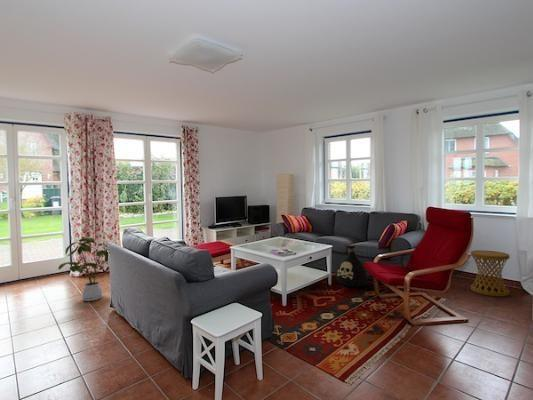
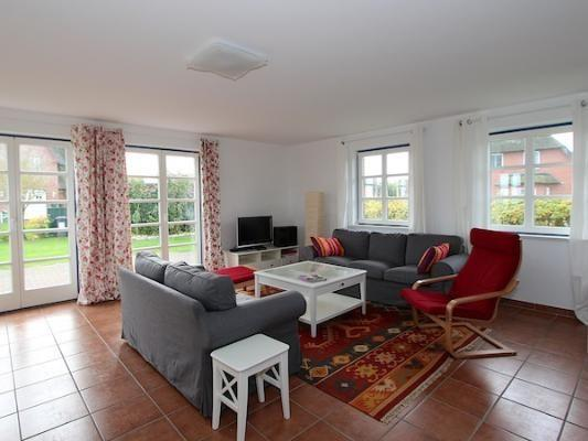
- house plant (84, 267)
- side table (489, 272)
- bag (351, 264)
